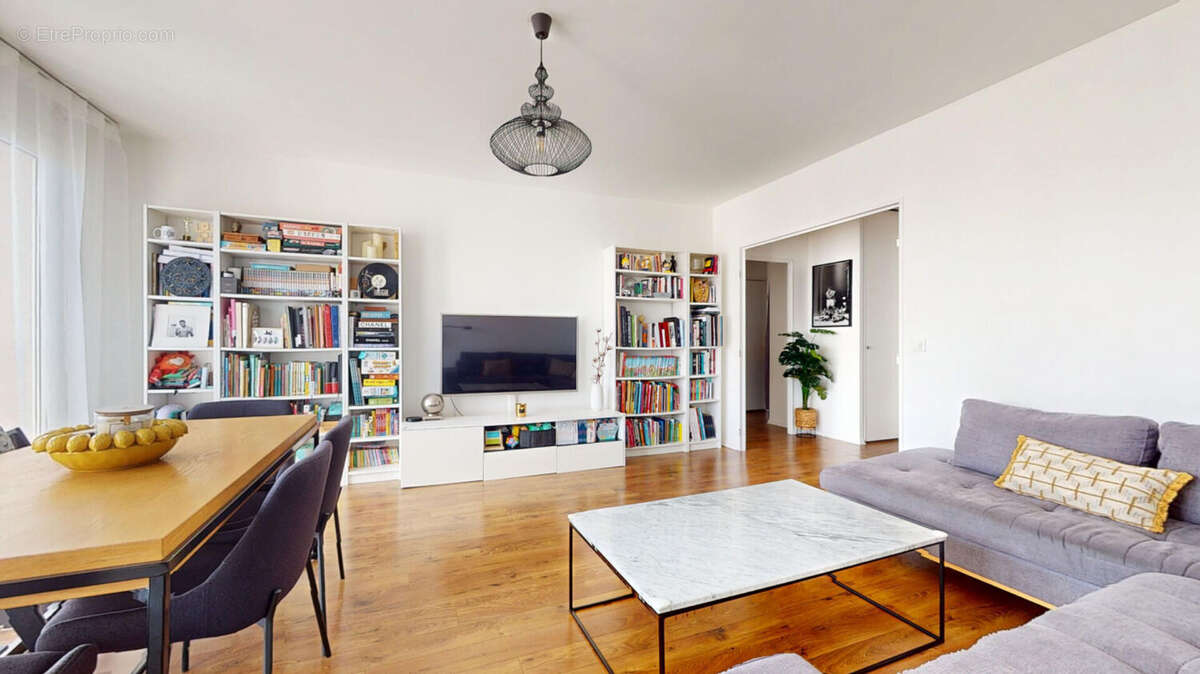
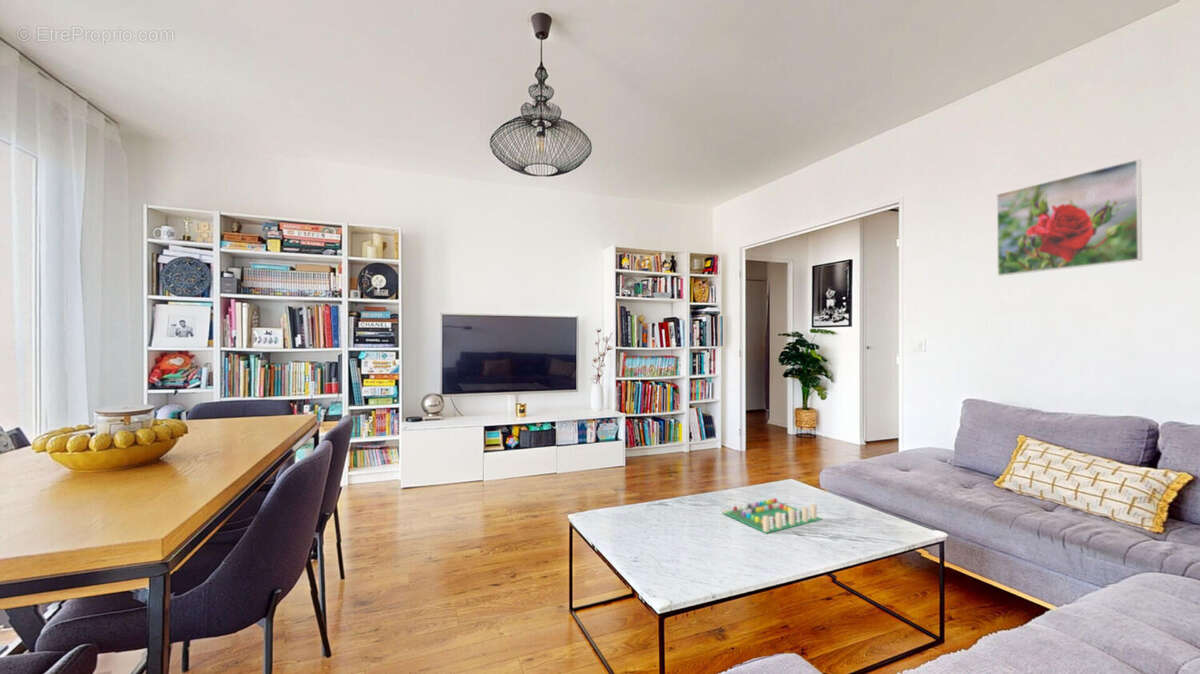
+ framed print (1061, 223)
+ board game (771, 509)
